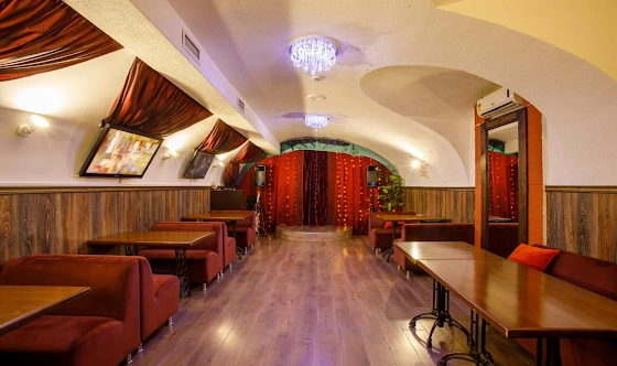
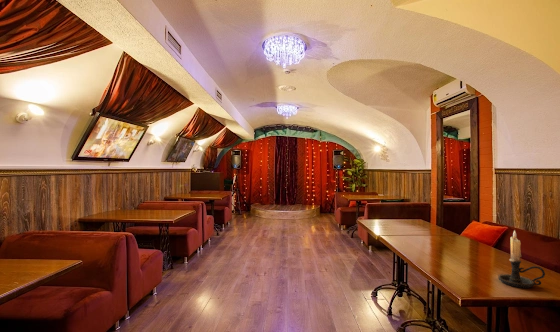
+ candle holder (520, 256)
